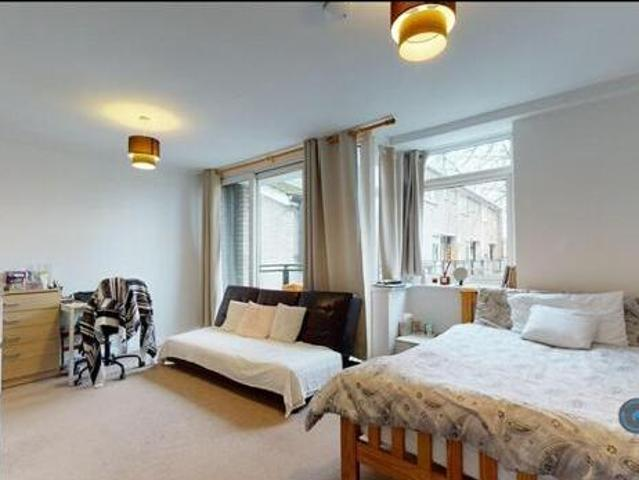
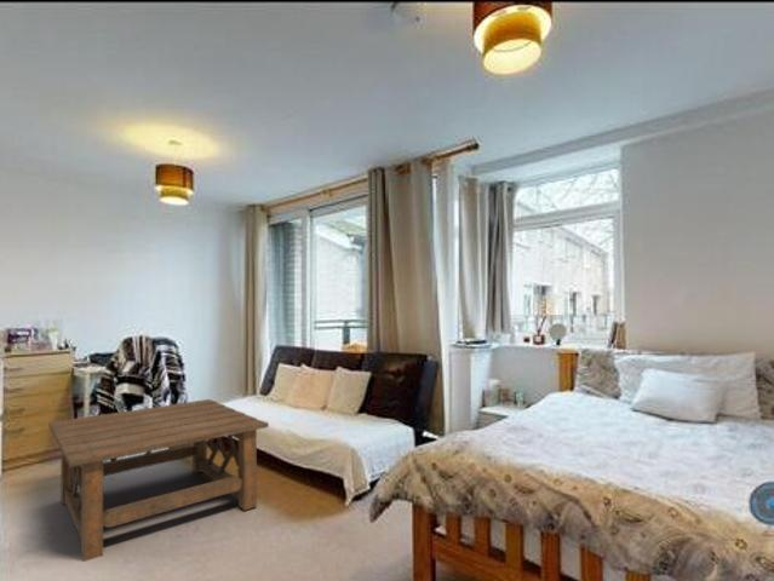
+ coffee table (156, 462)
